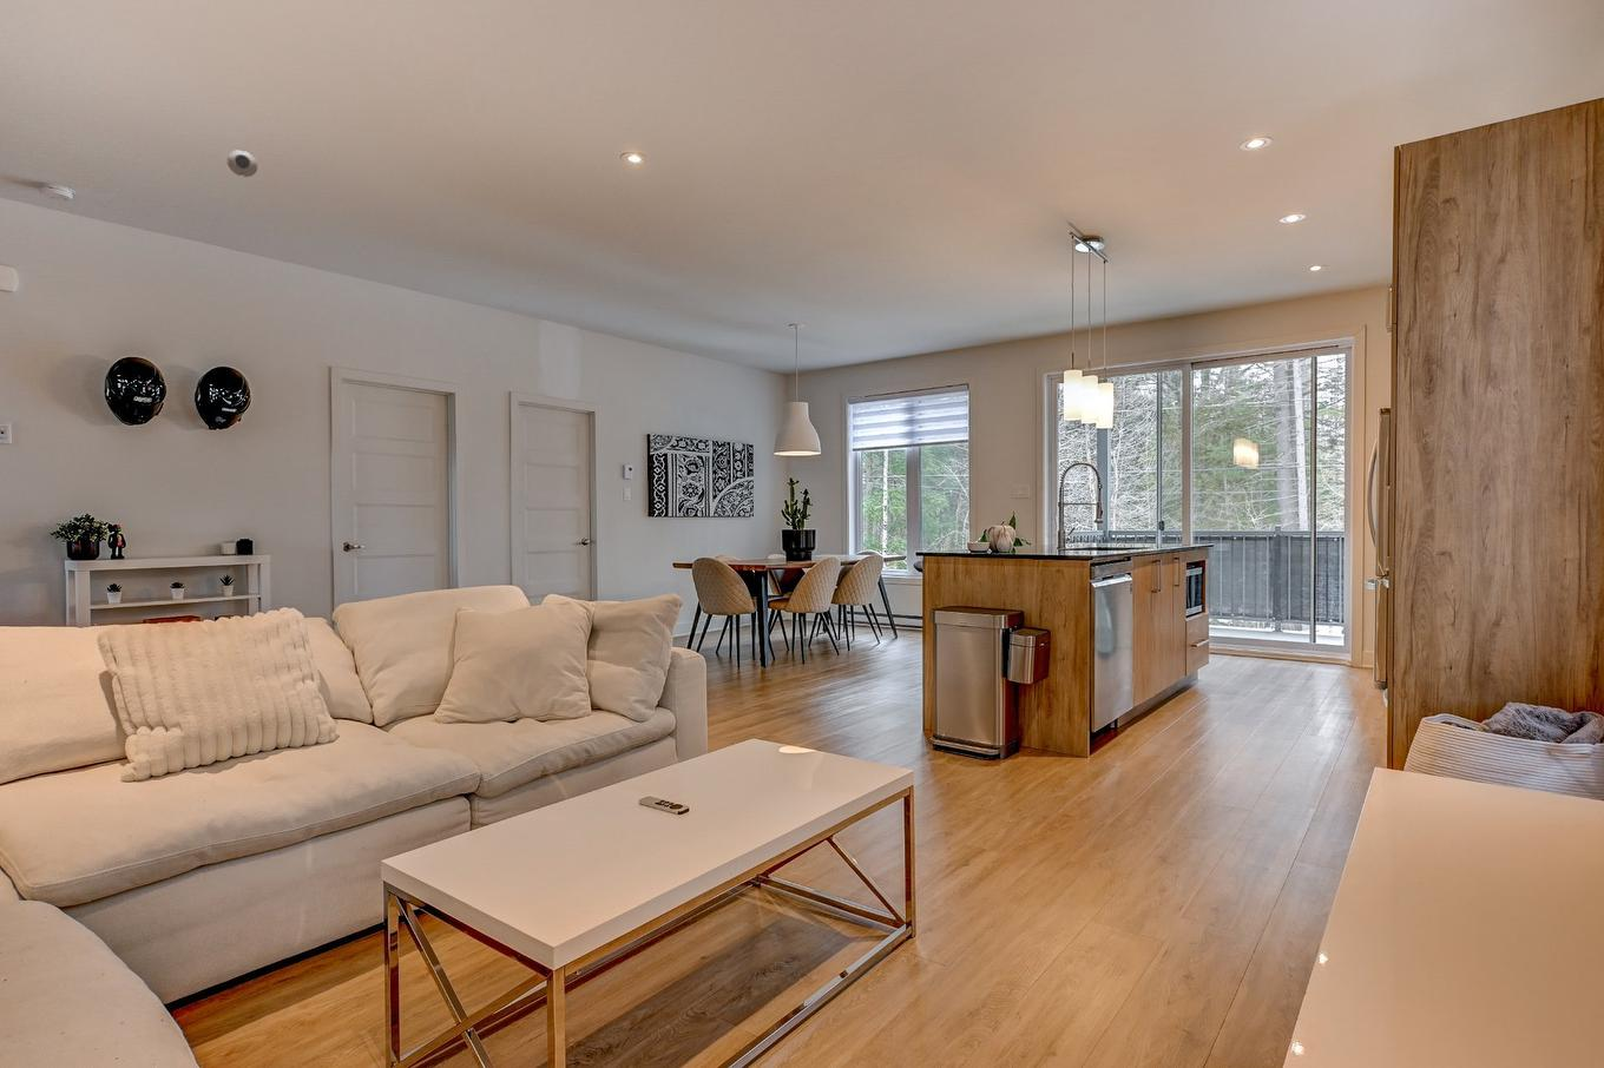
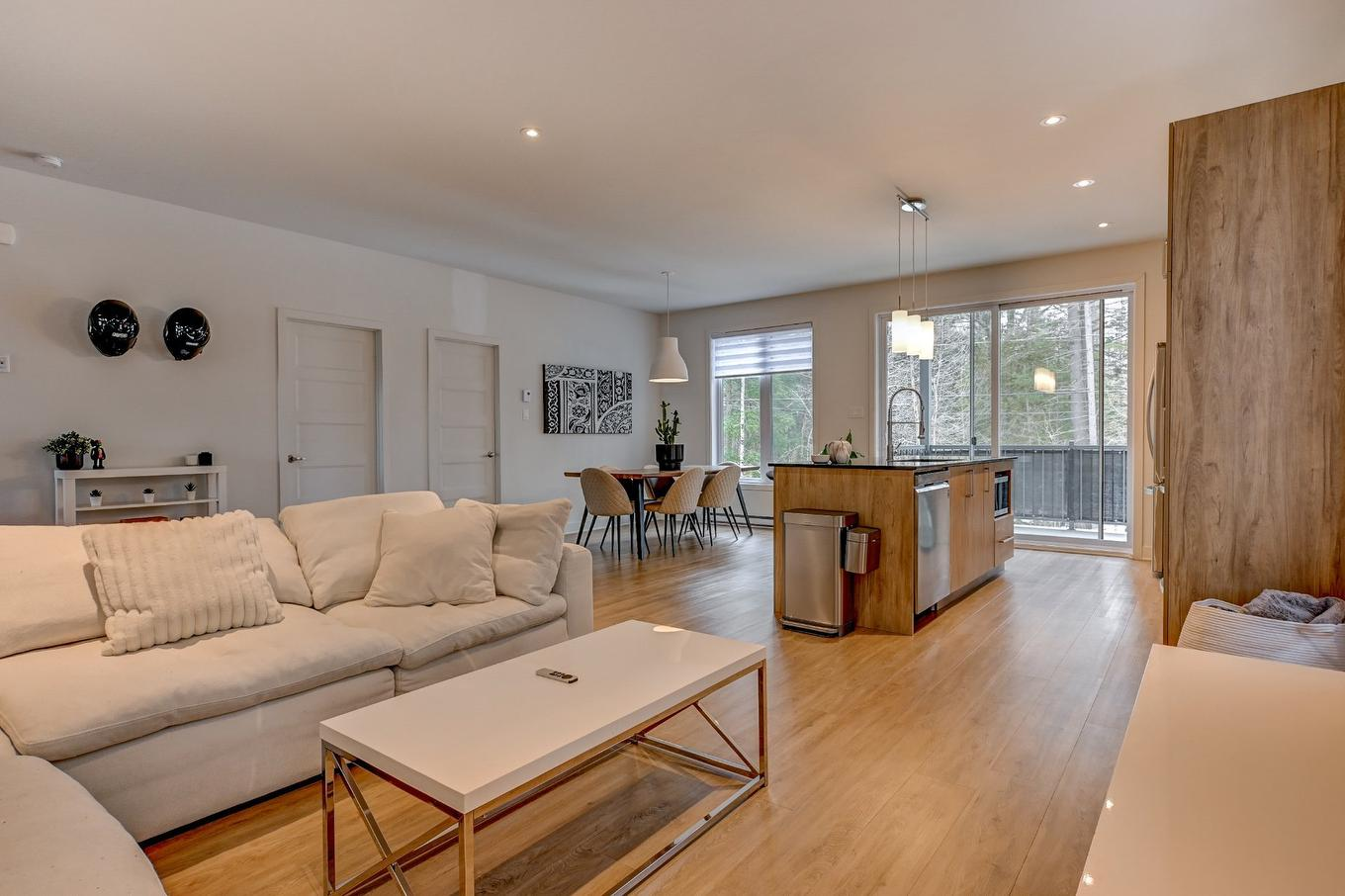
- smoke detector (242, 162)
